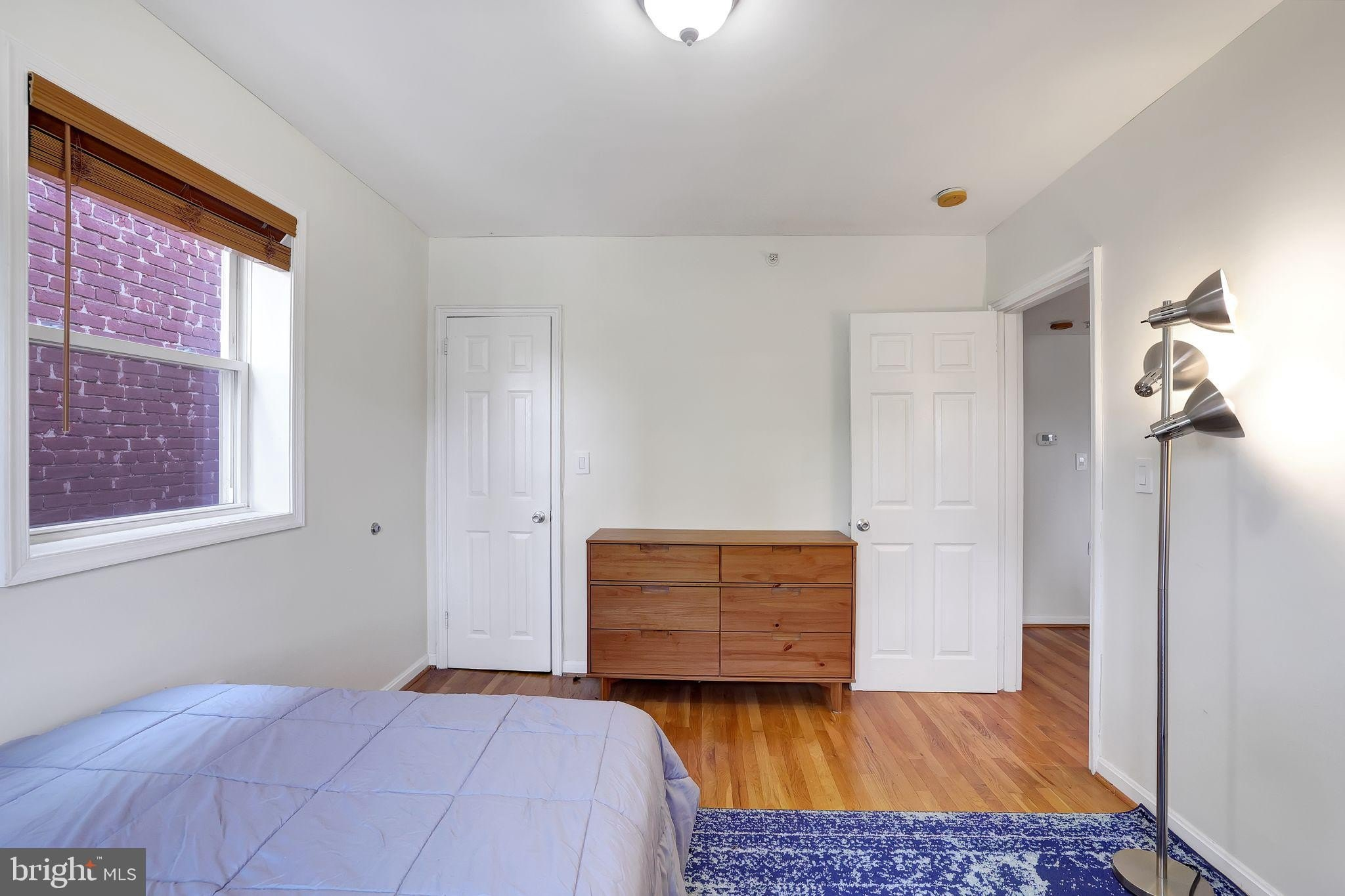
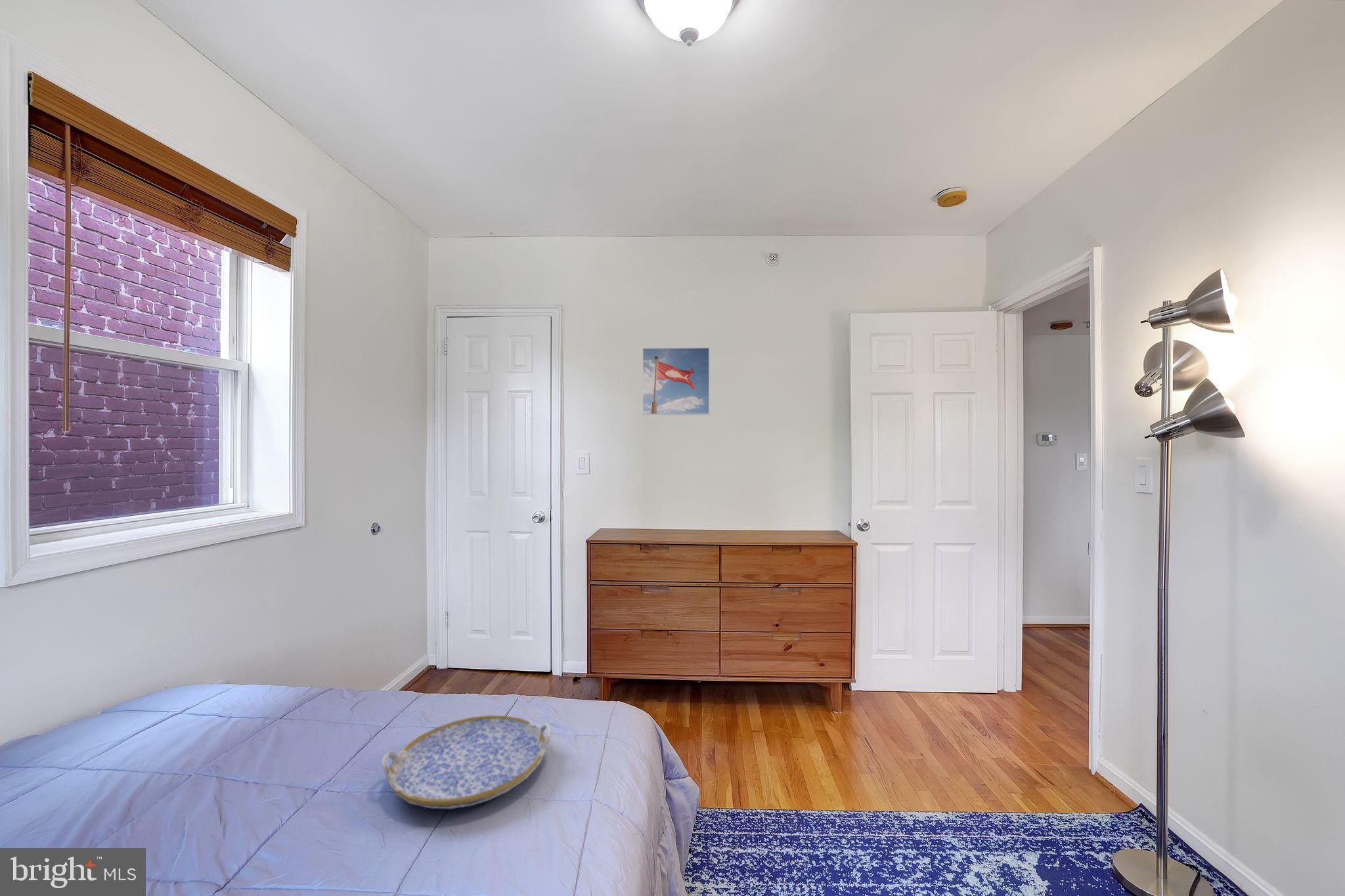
+ serving tray (471, 756)
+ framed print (676, 381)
